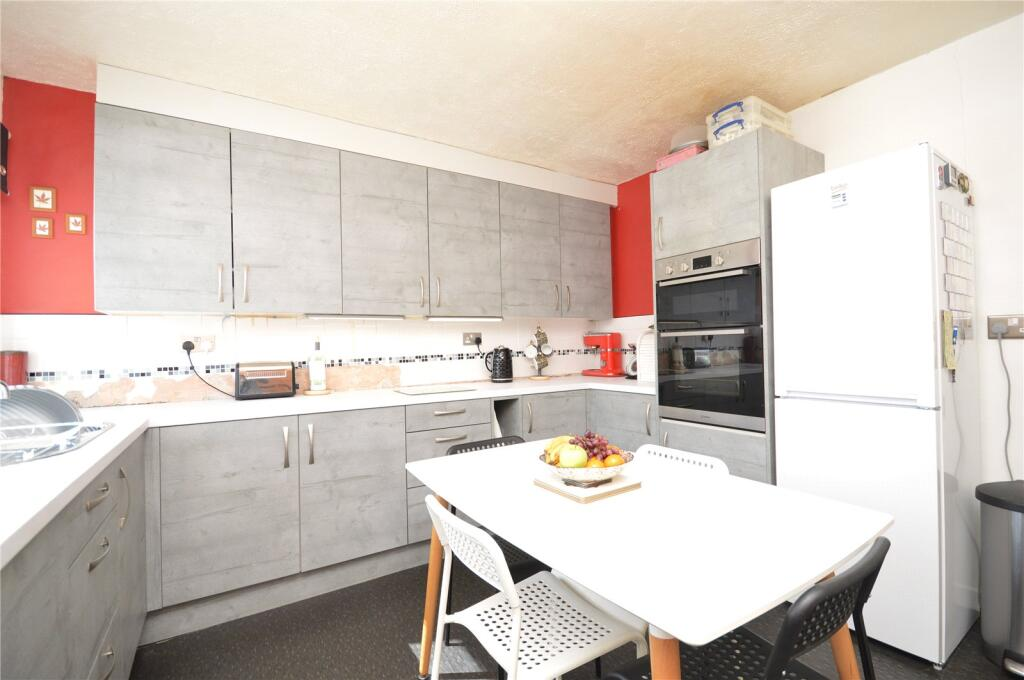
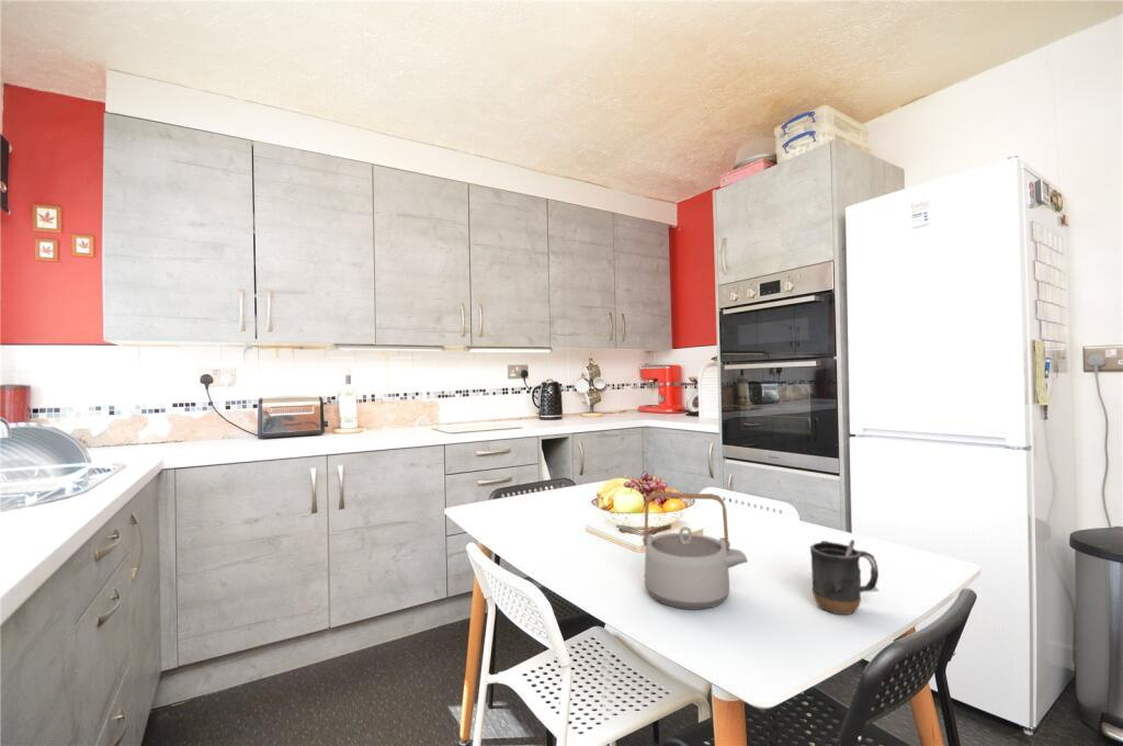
+ teapot (693, 544)
+ mug (844, 575)
